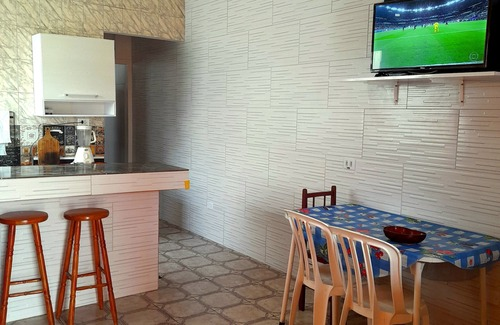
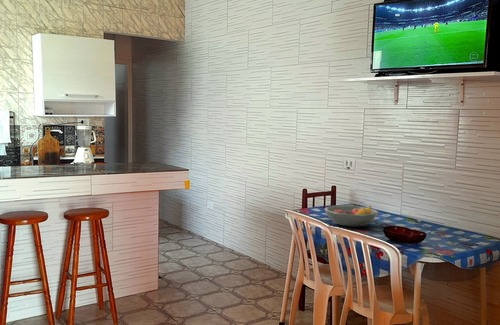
+ fruit bowl (350, 215)
